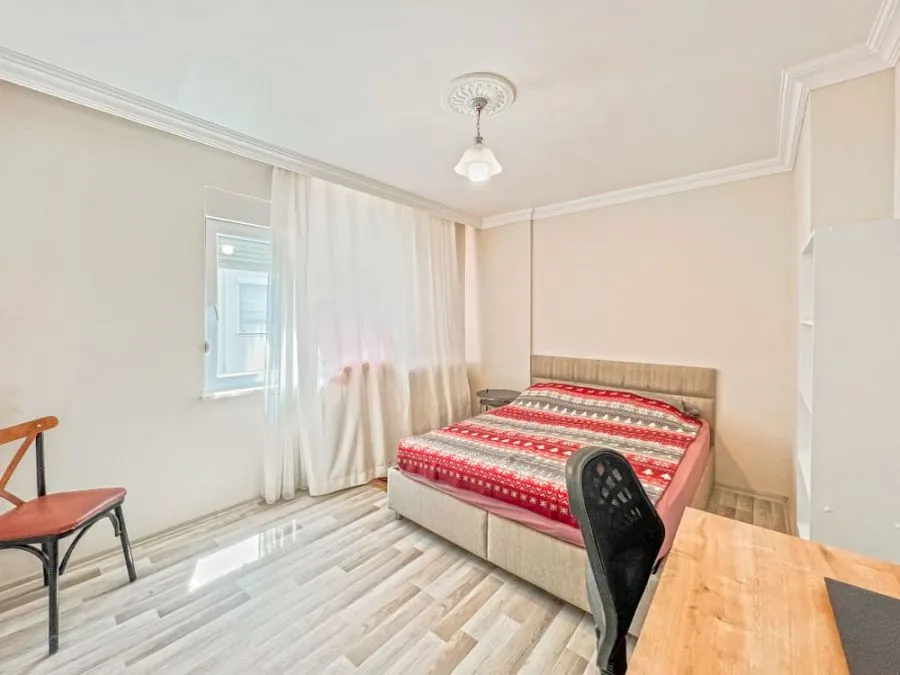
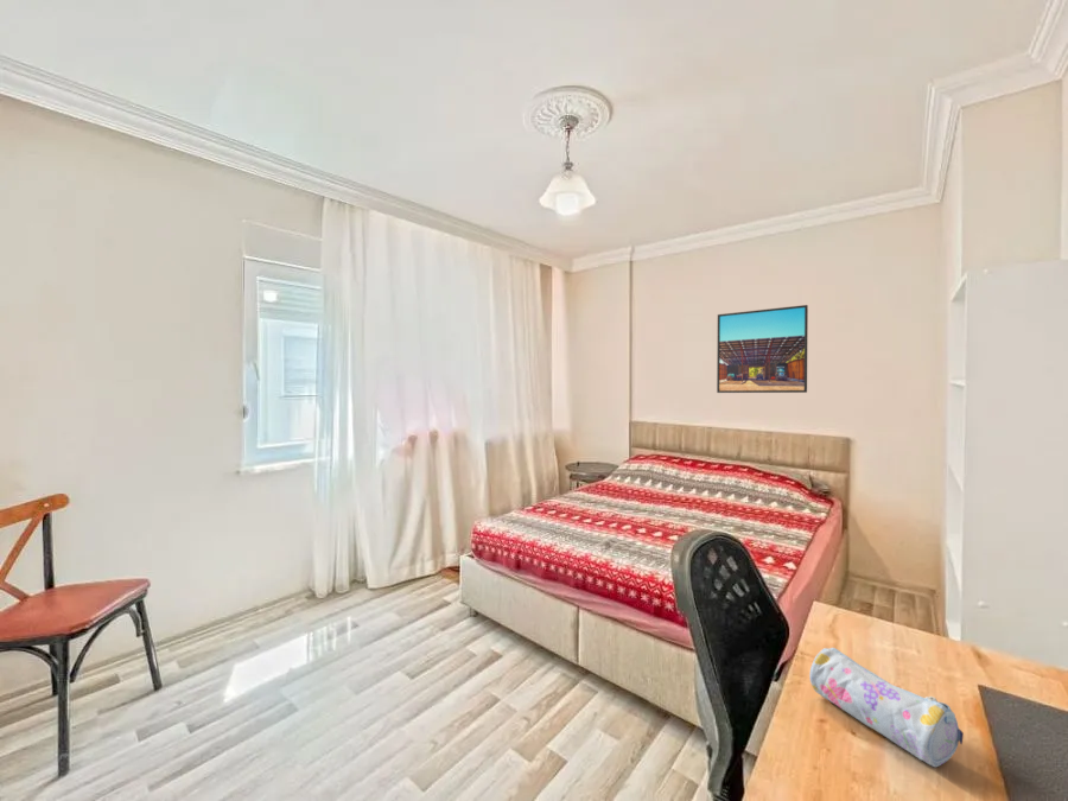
+ pencil case (877, 700)
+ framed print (759, 351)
